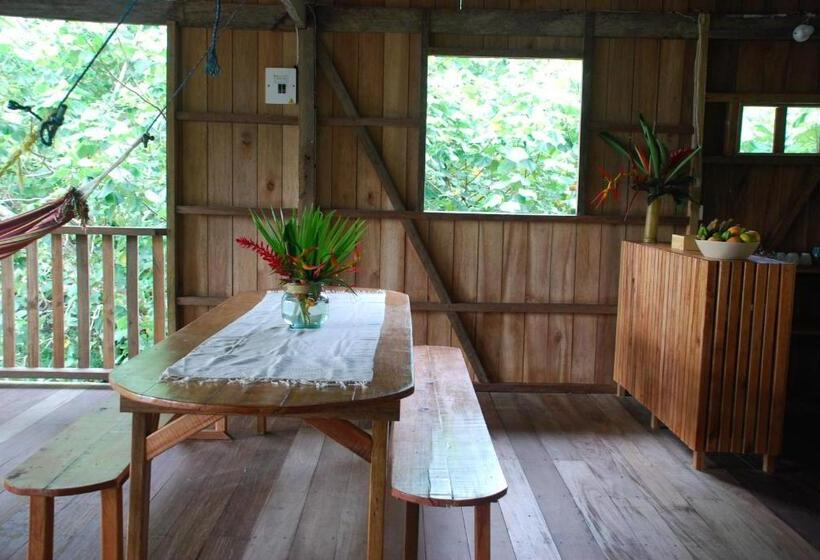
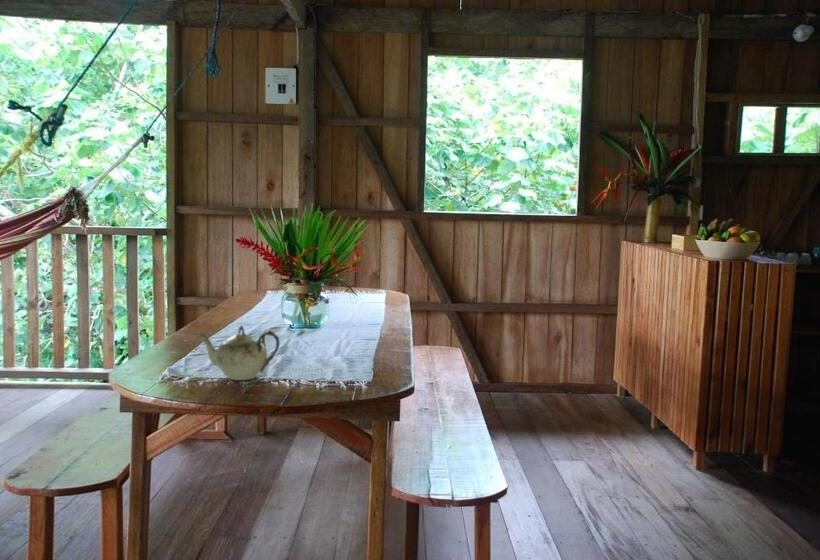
+ teapot (237, 351)
